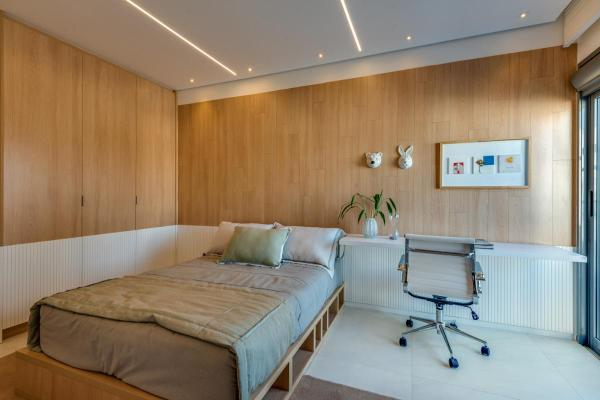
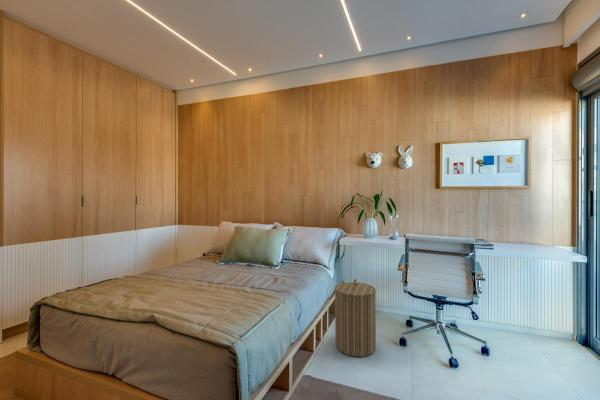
+ laundry hamper (355, 312)
